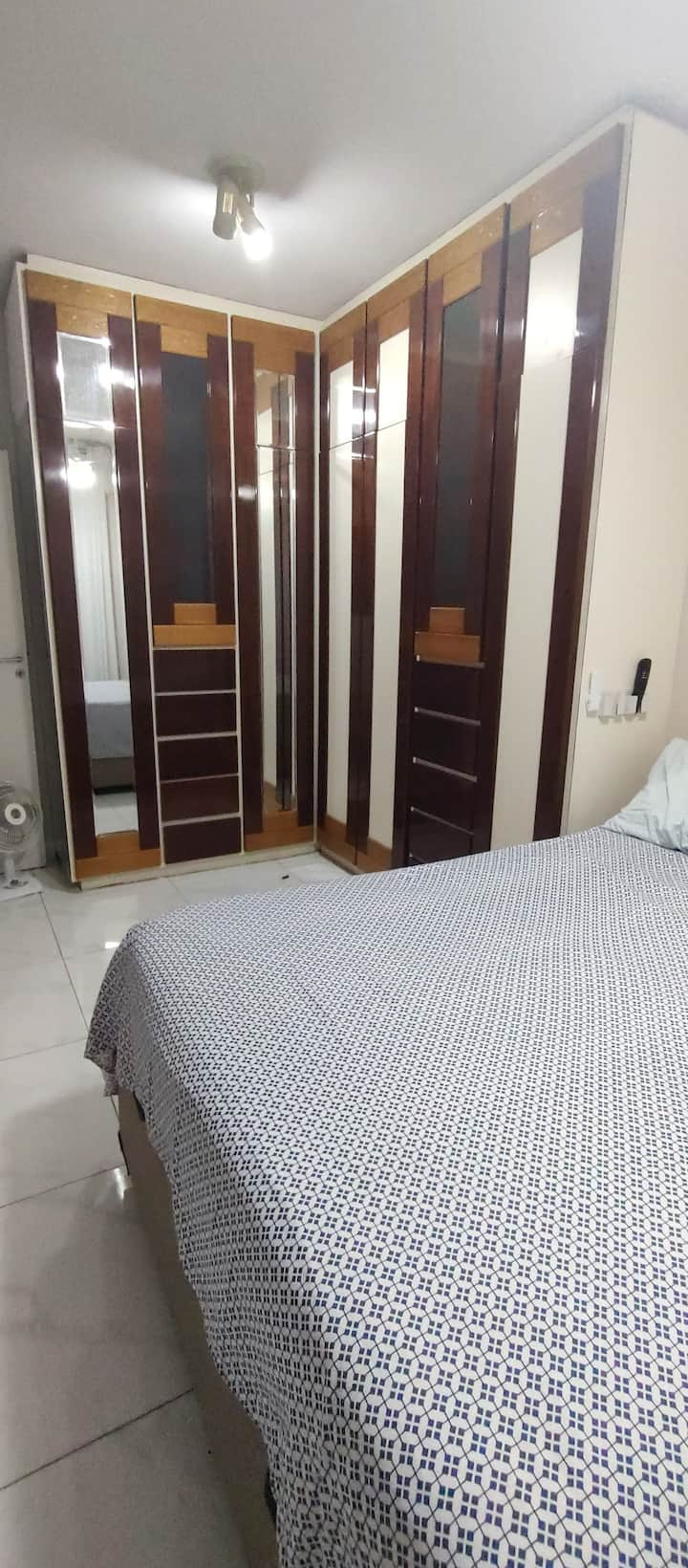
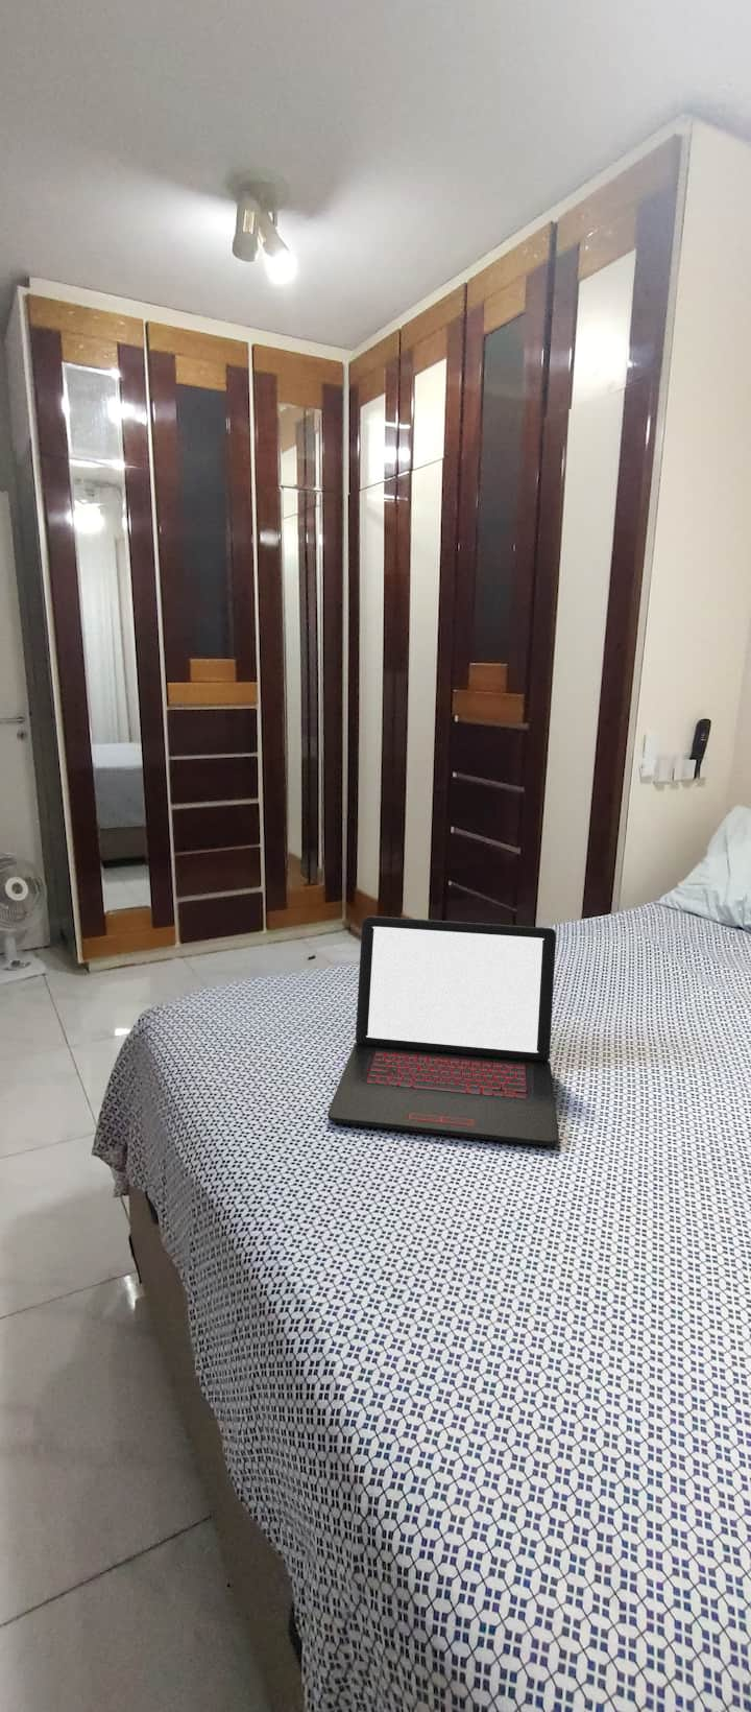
+ laptop (449, 1020)
